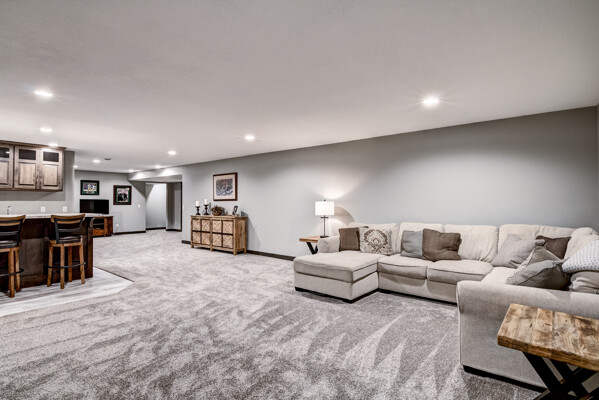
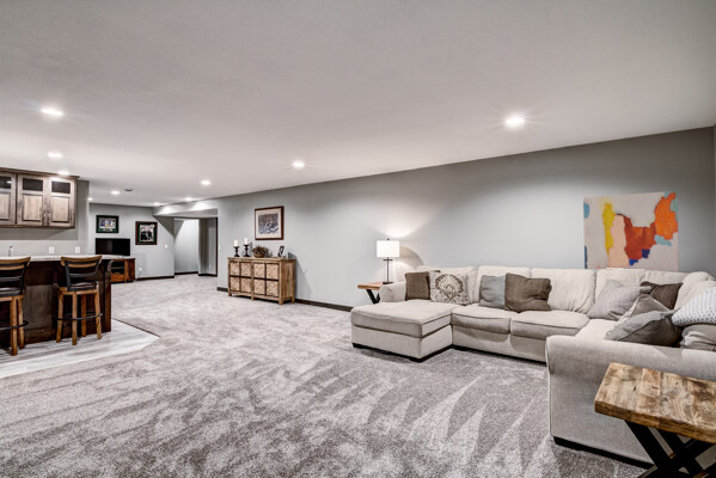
+ wall art (628, 232)
